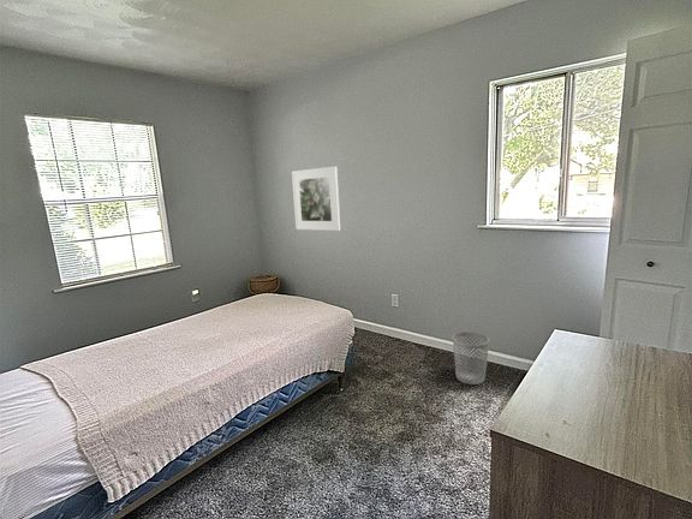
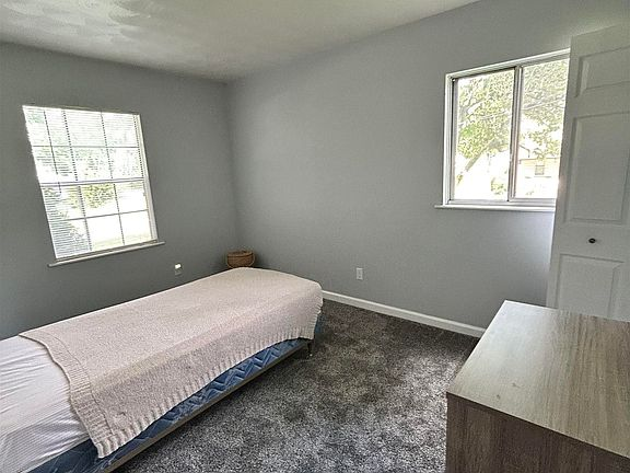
- wastebasket (470, 358)
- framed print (315, 199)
